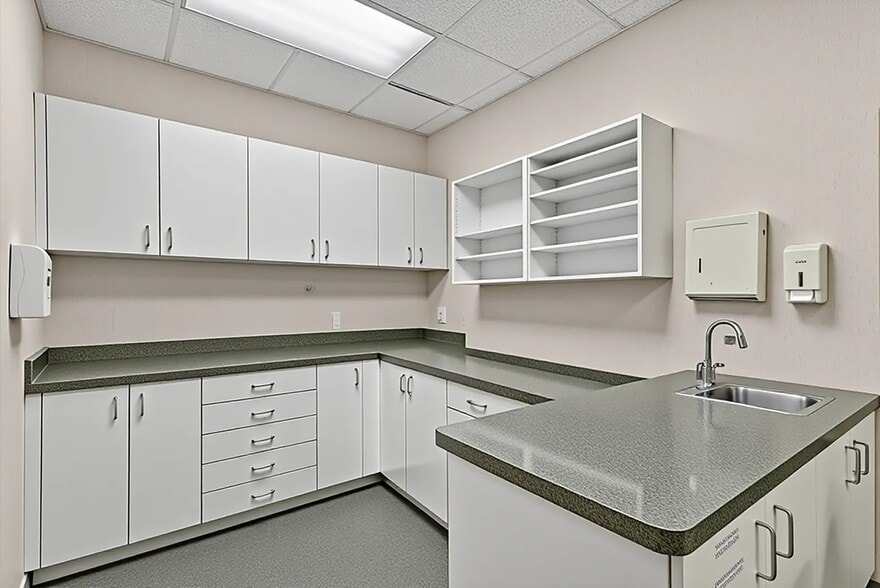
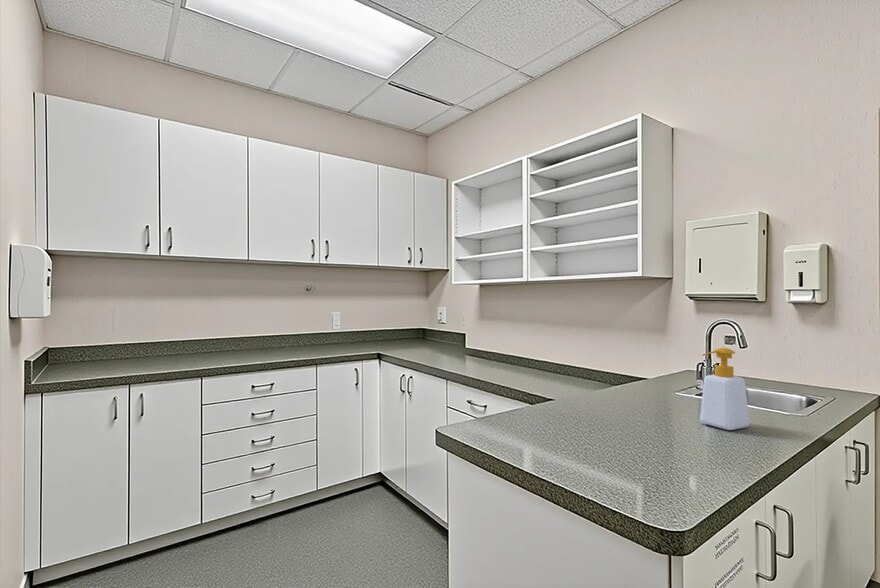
+ soap bottle (719, 387)
